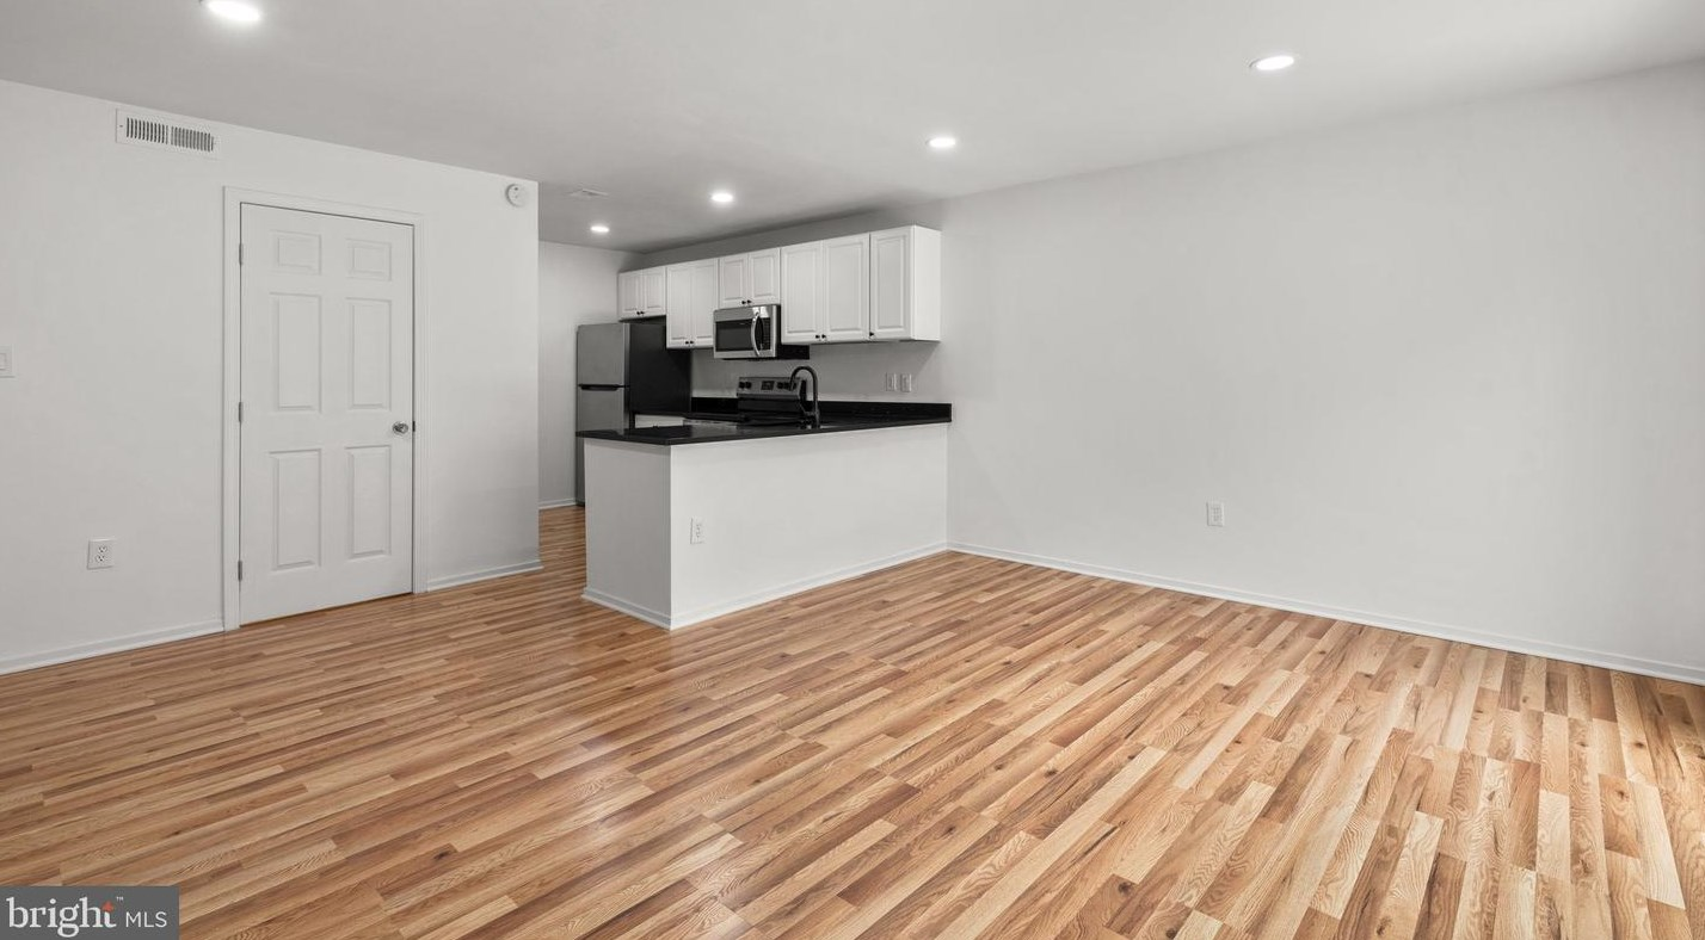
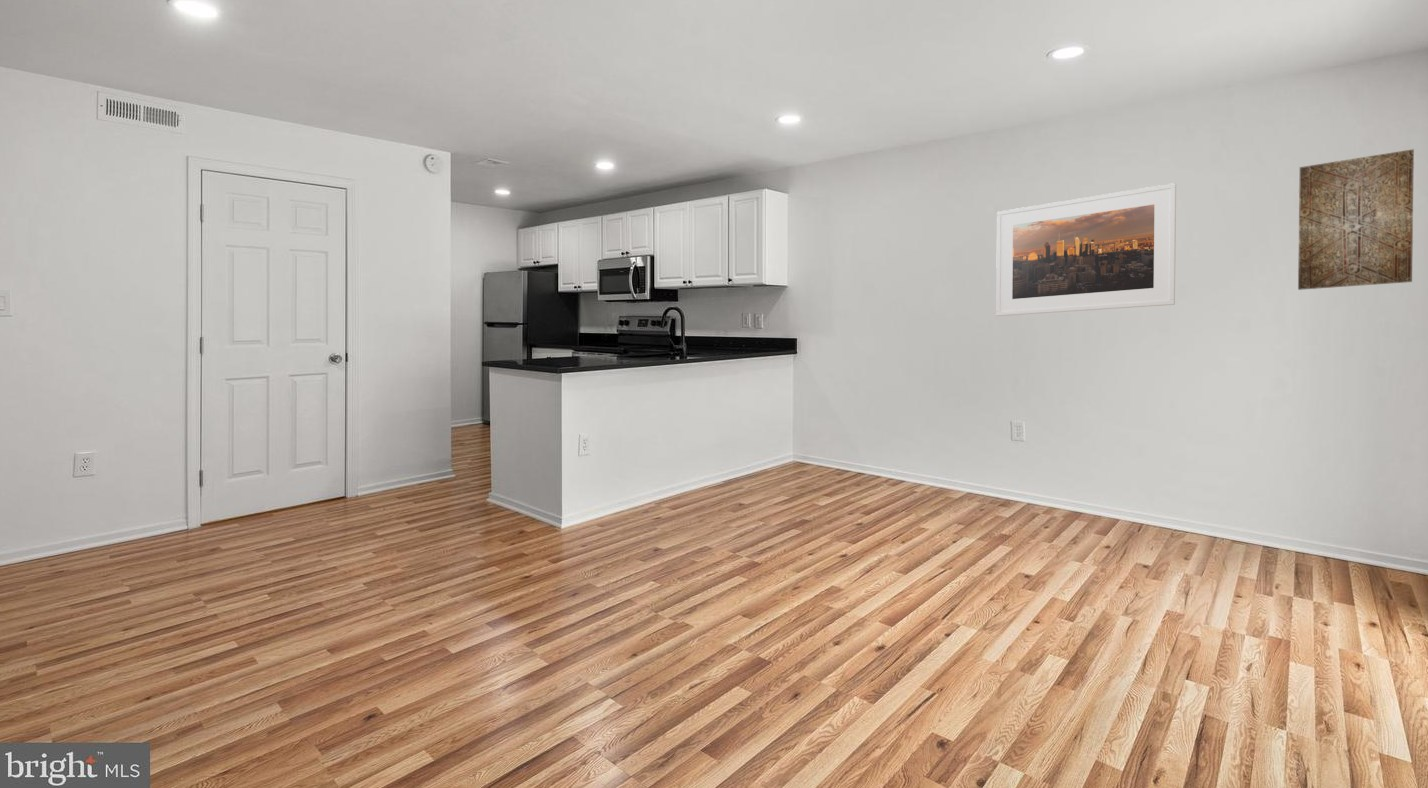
+ wall art (1353, 222)
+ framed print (1079, 254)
